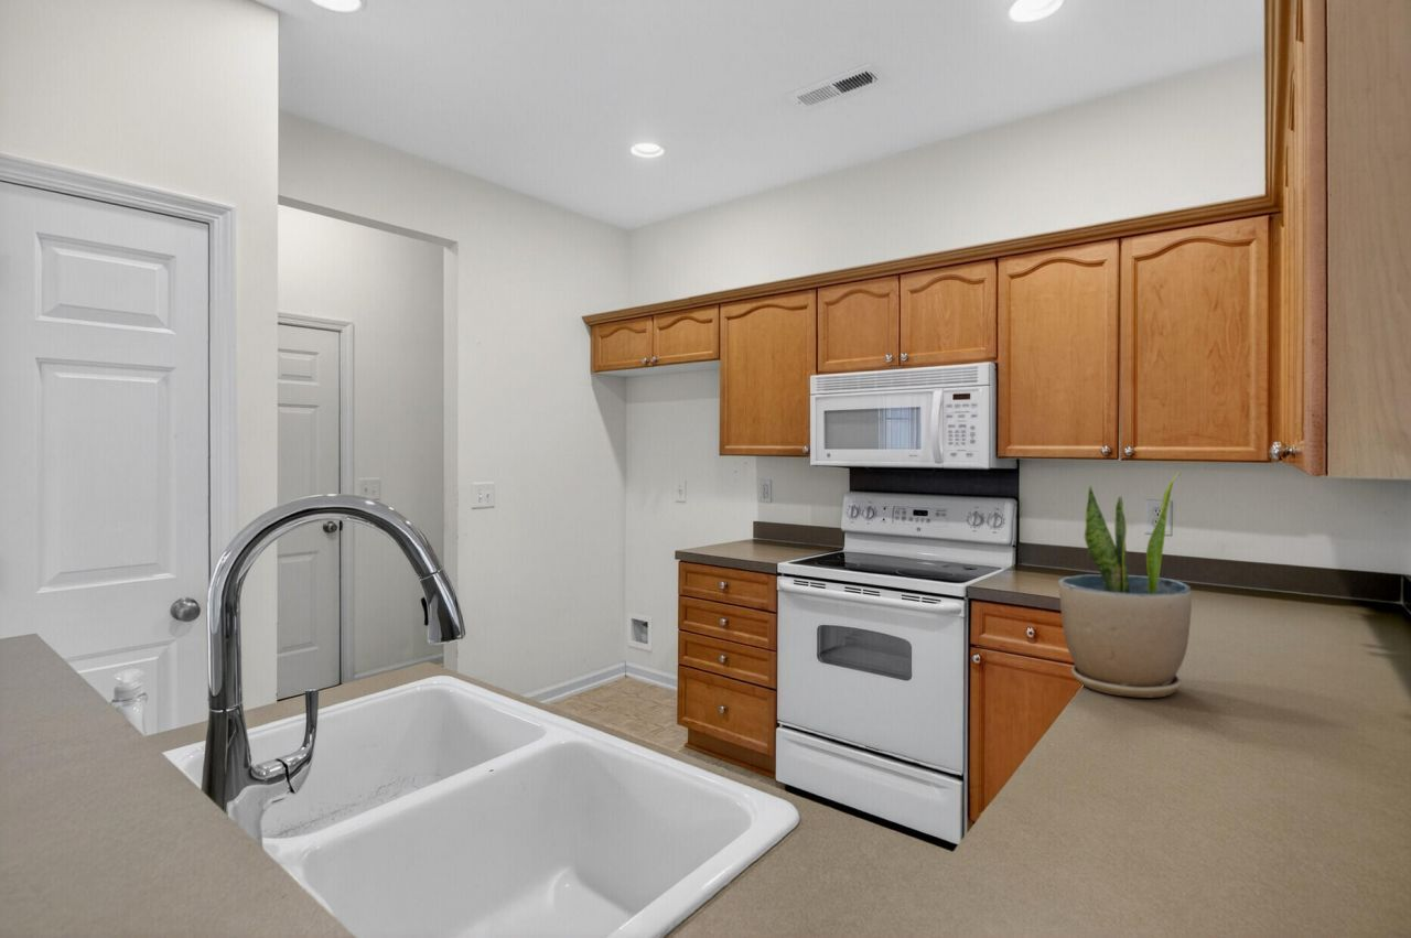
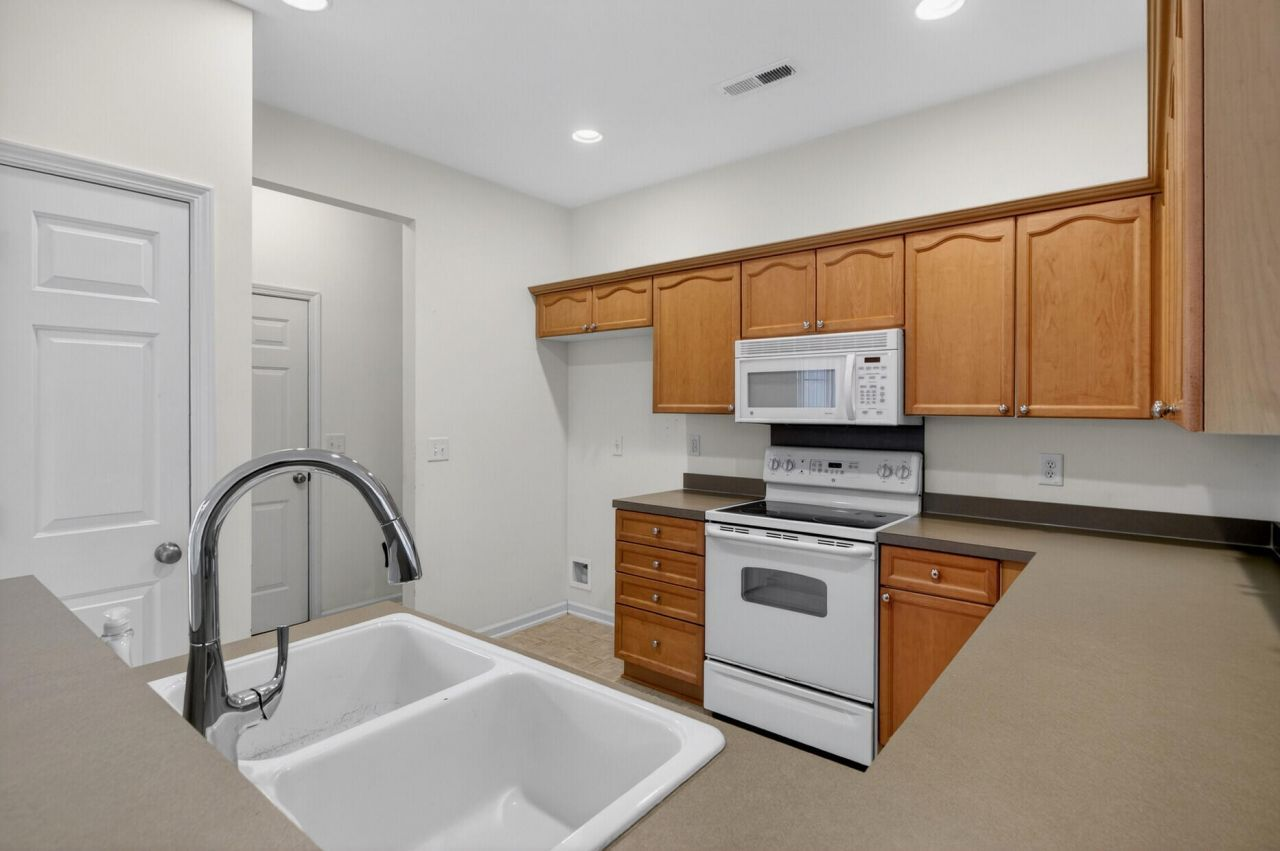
- potted plant (1121, 578)
